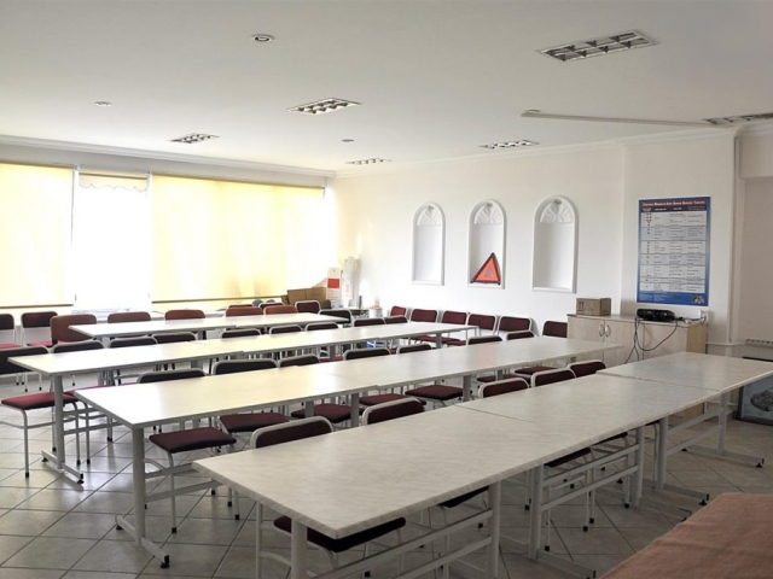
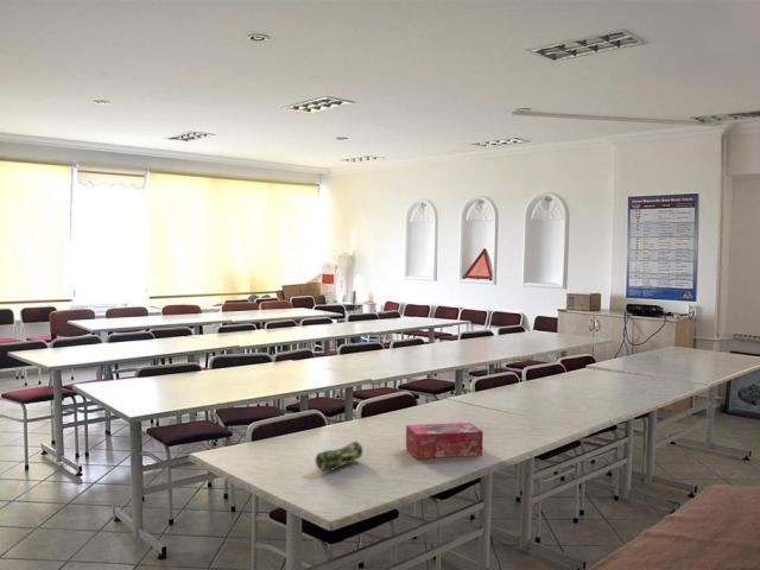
+ tissue box (443, 439)
+ pencil case (340, 456)
